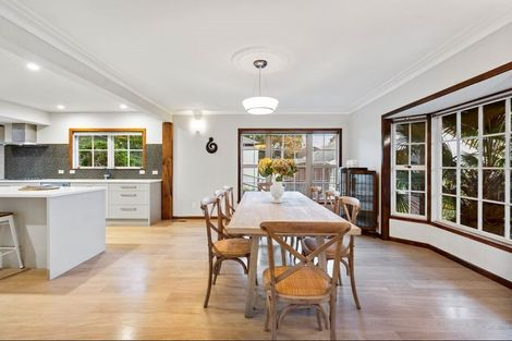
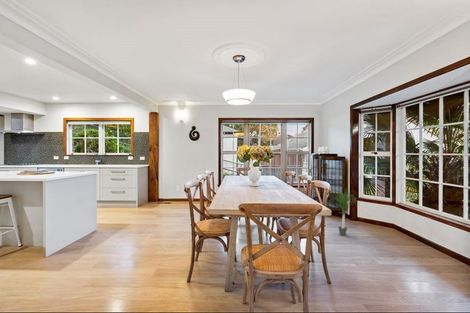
+ potted plant (343, 210)
